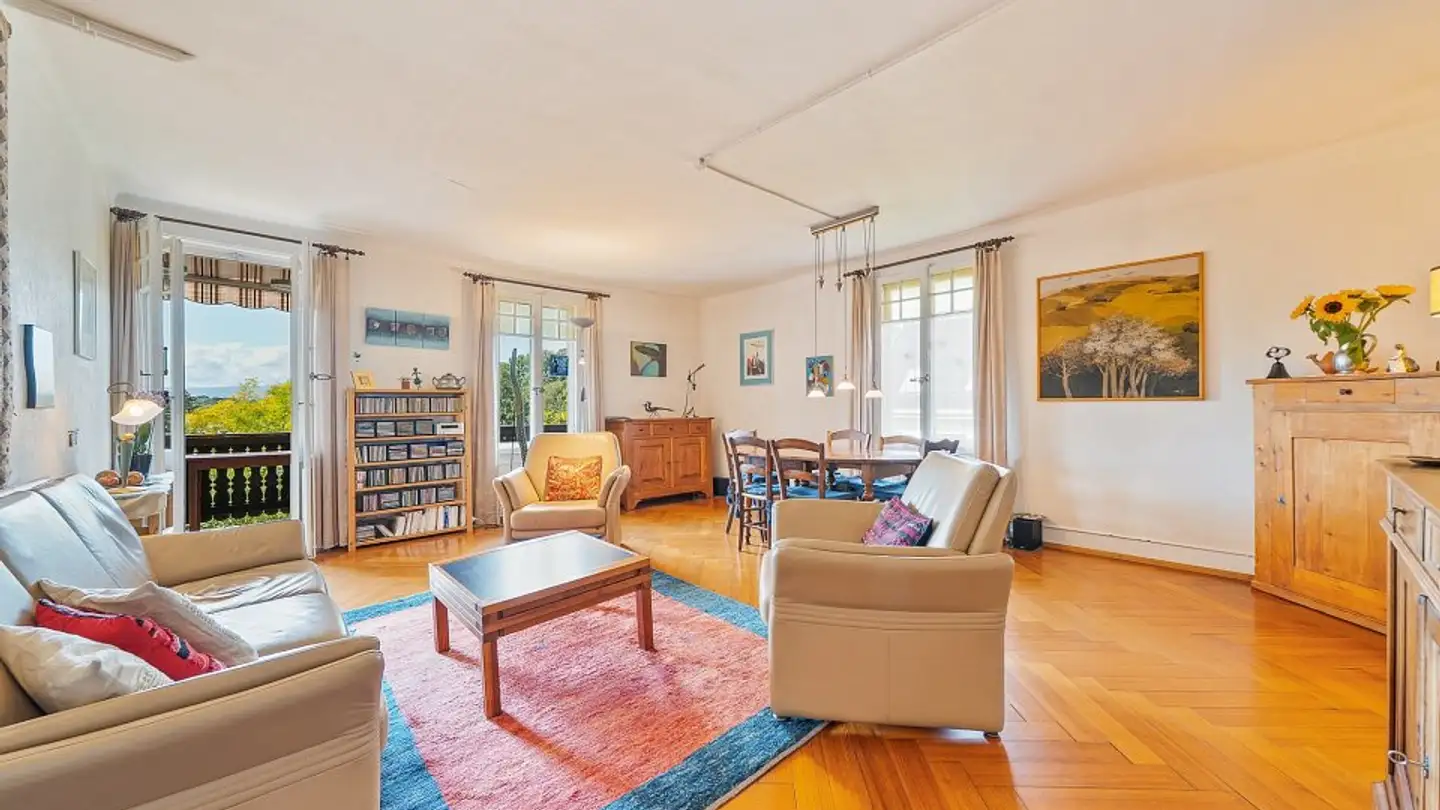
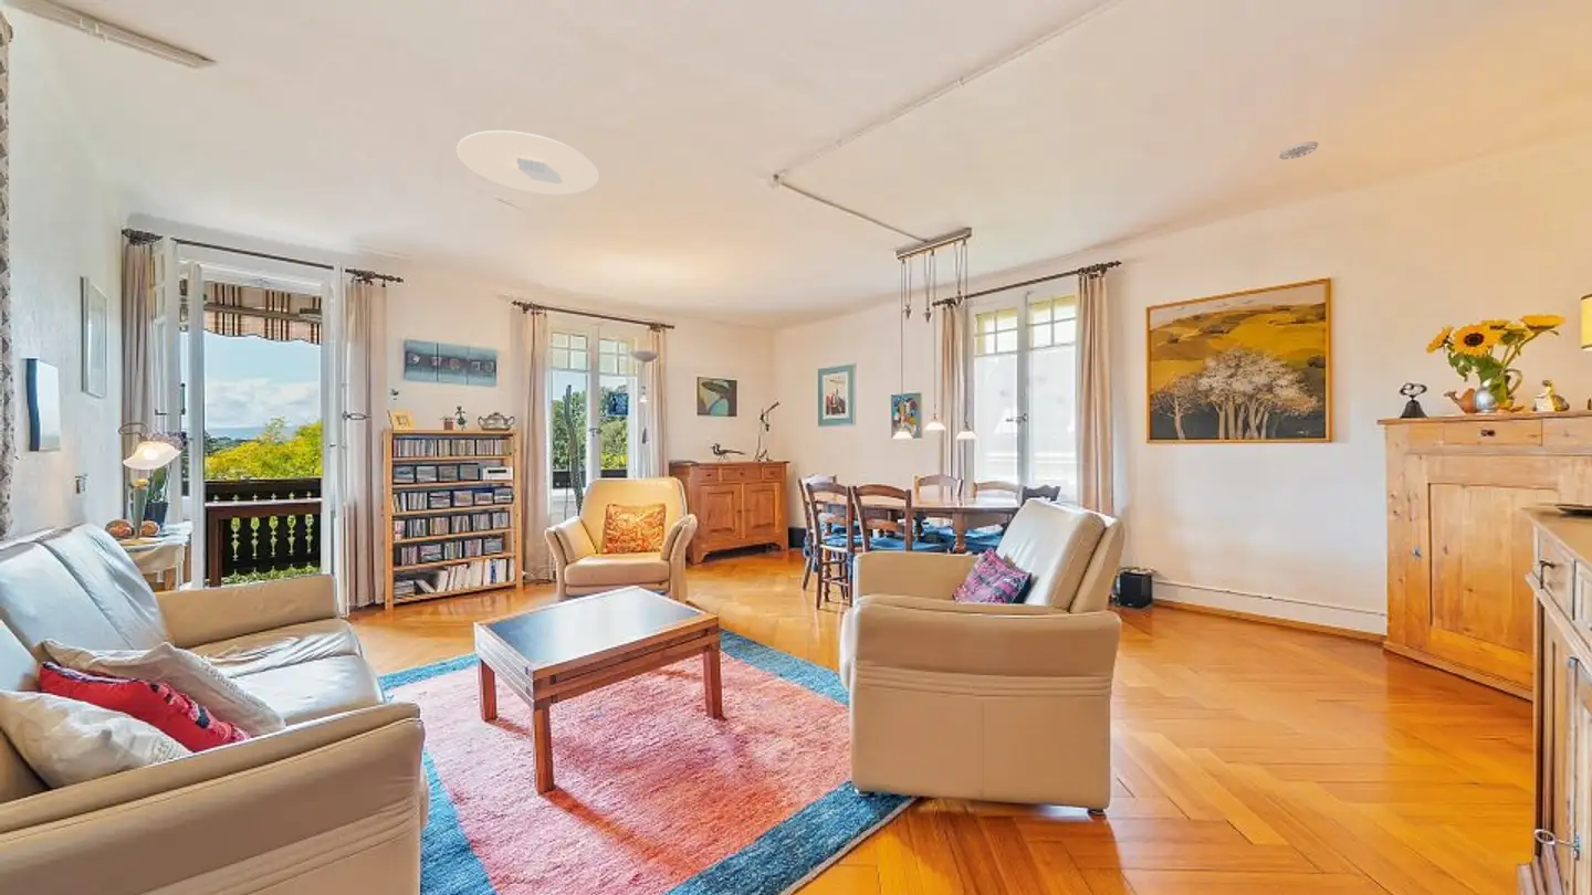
+ smoke detector (1298, 151)
+ ceiling light (531, 159)
